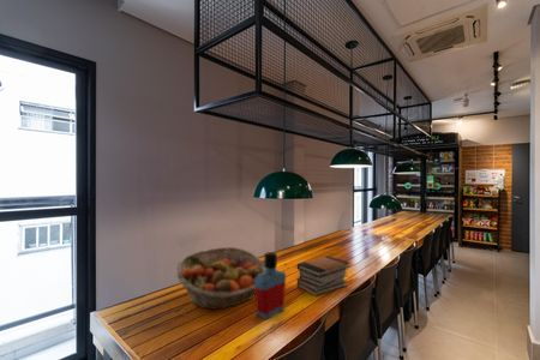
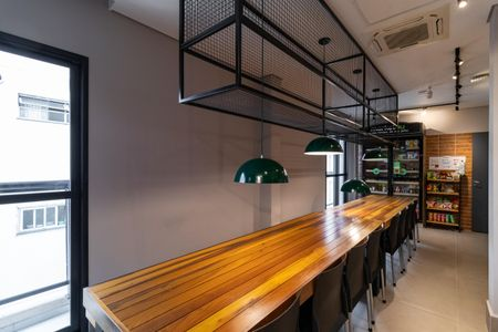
- book stack (323, 274)
- fruit basket (223, 275)
- bottle (270, 282)
